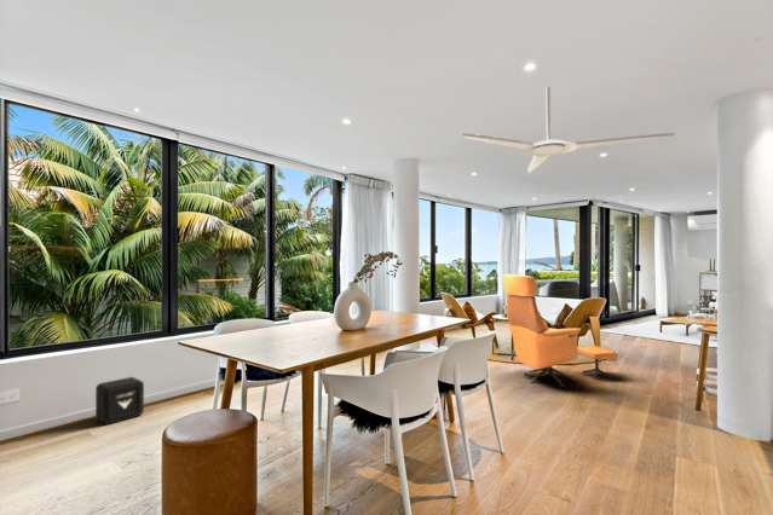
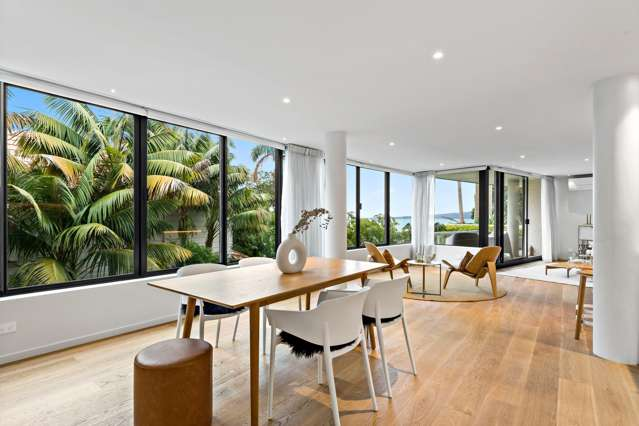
- lounge chair (558, 329)
- ceiling fan (549, 118)
- air purifier (120, 399)
